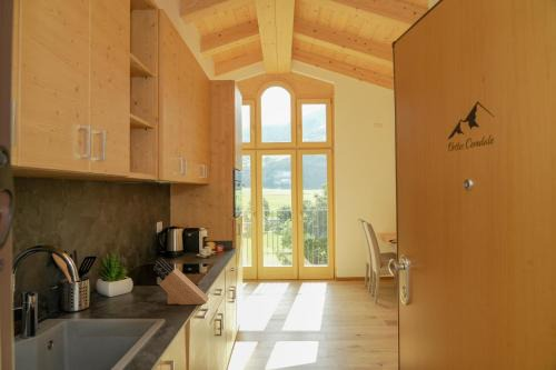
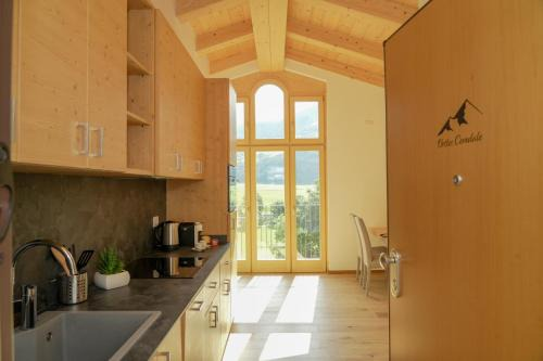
- knife block (180, 280)
